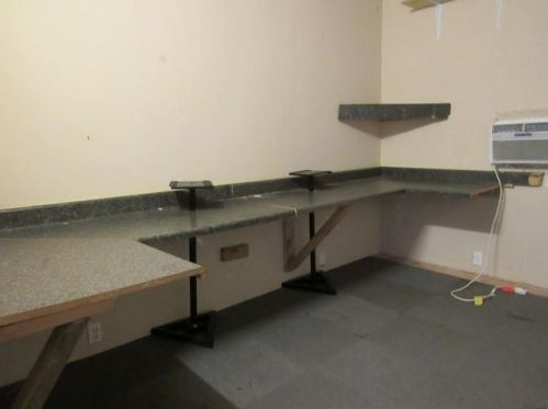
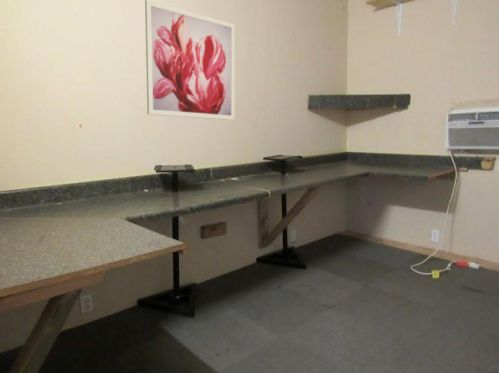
+ wall art (194, 66)
